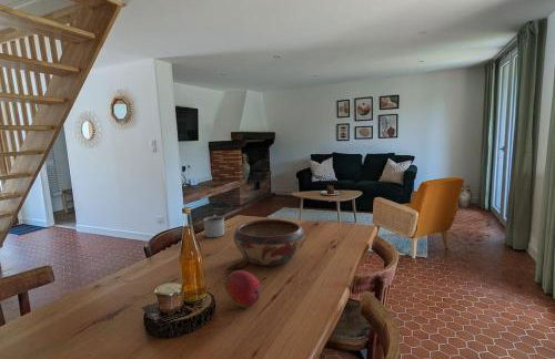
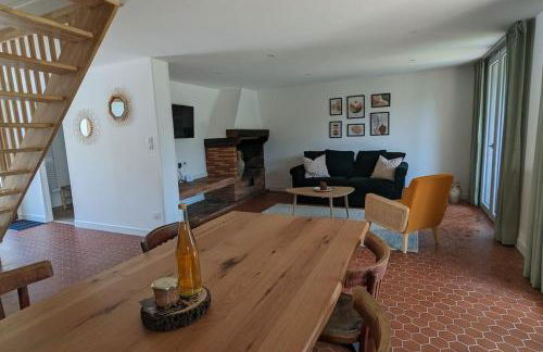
- fruit (242, 287)
- decorative bowl (269, 243)
- mug (213, 225)
